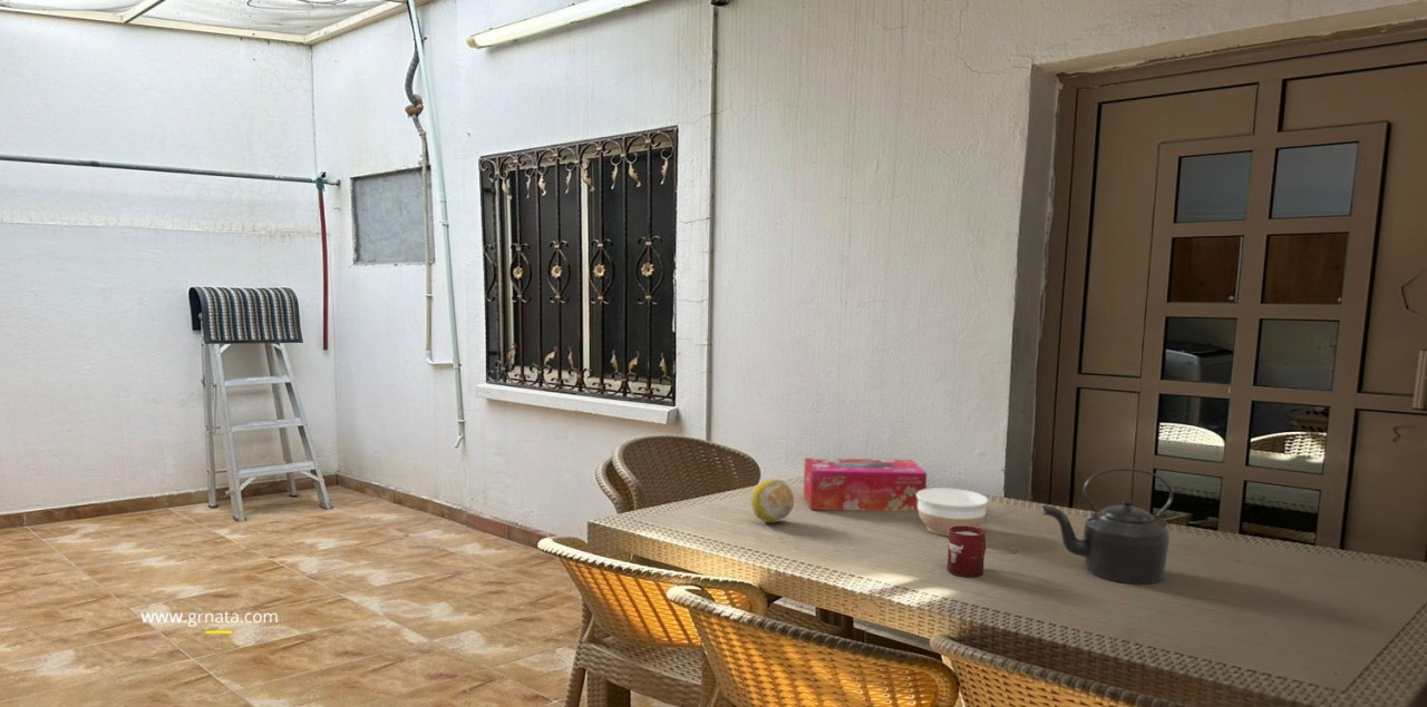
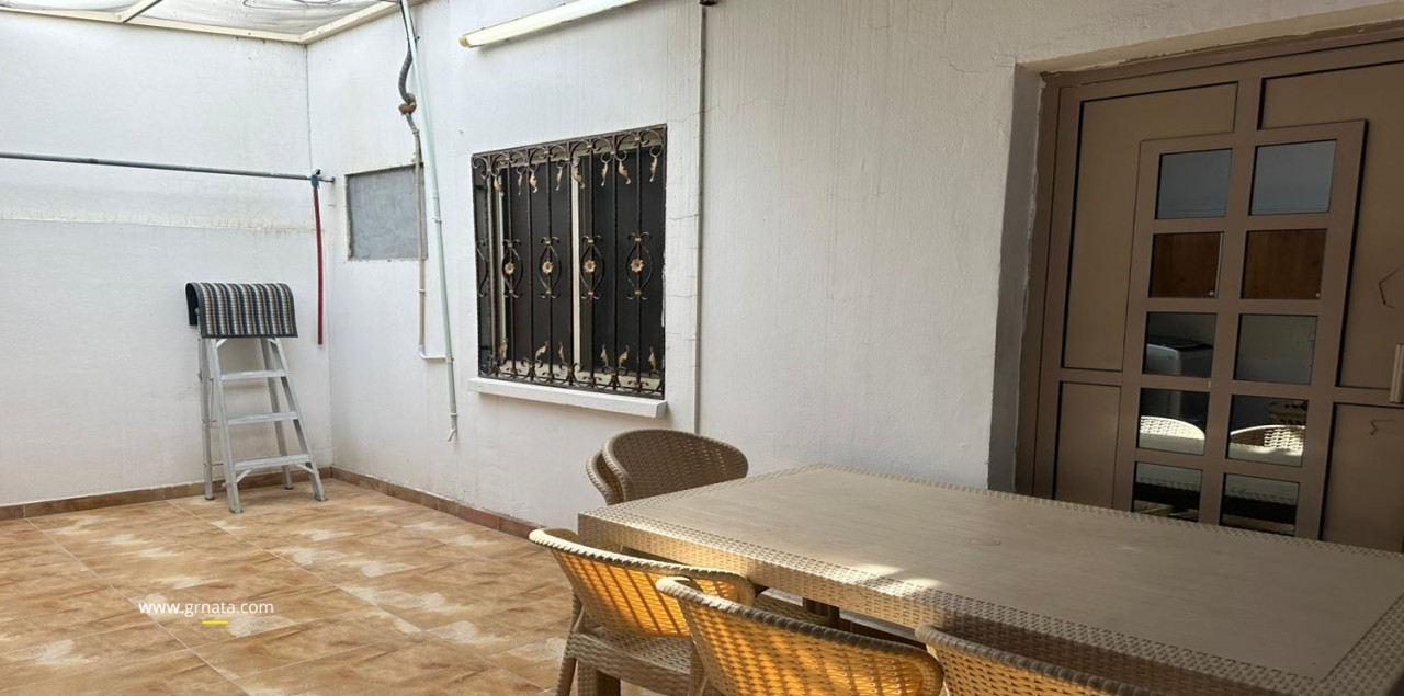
- kettle (1105, 519)
- bowl (951, 512)
- tissue box (863, 483)
- fruit (771, 501)
- cup (970, 549)
